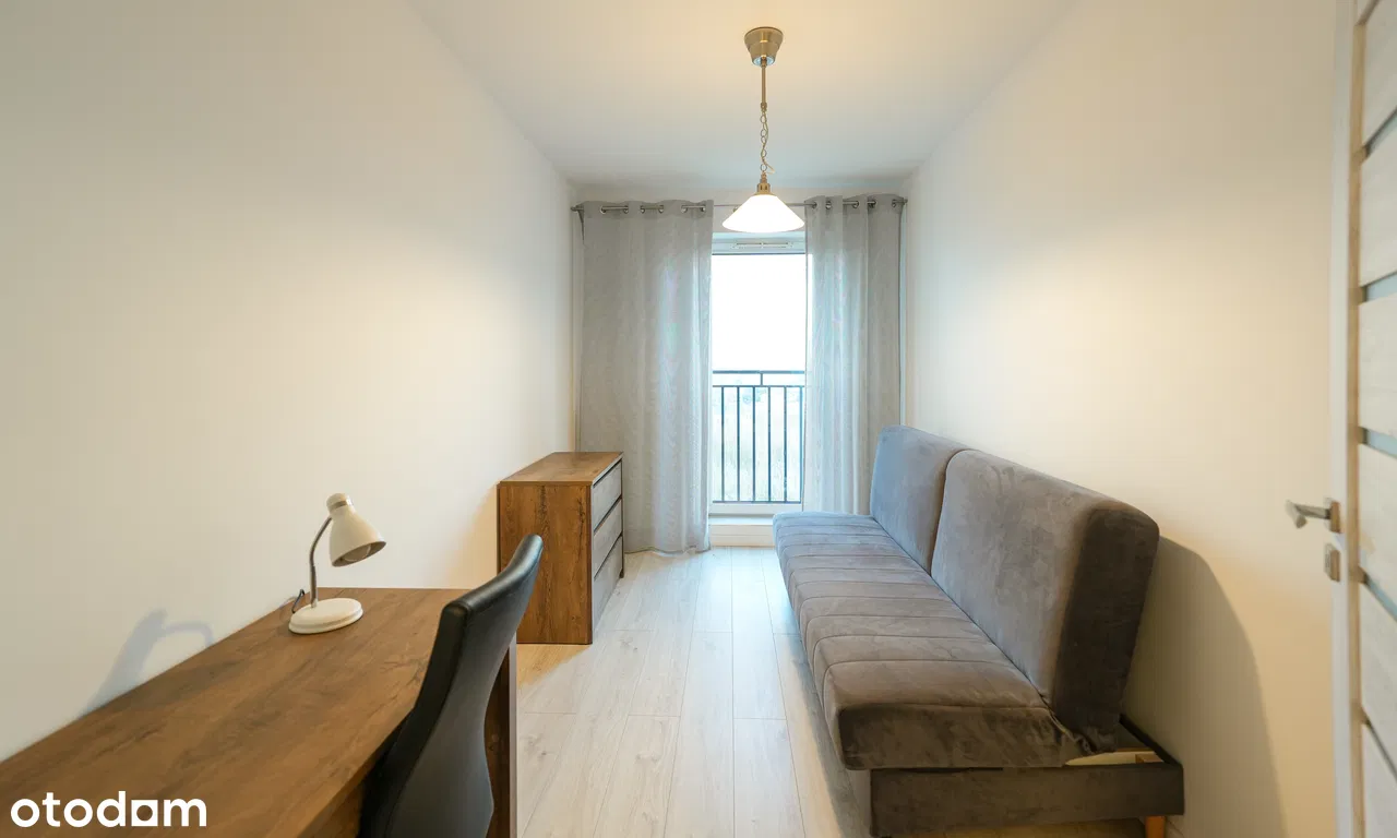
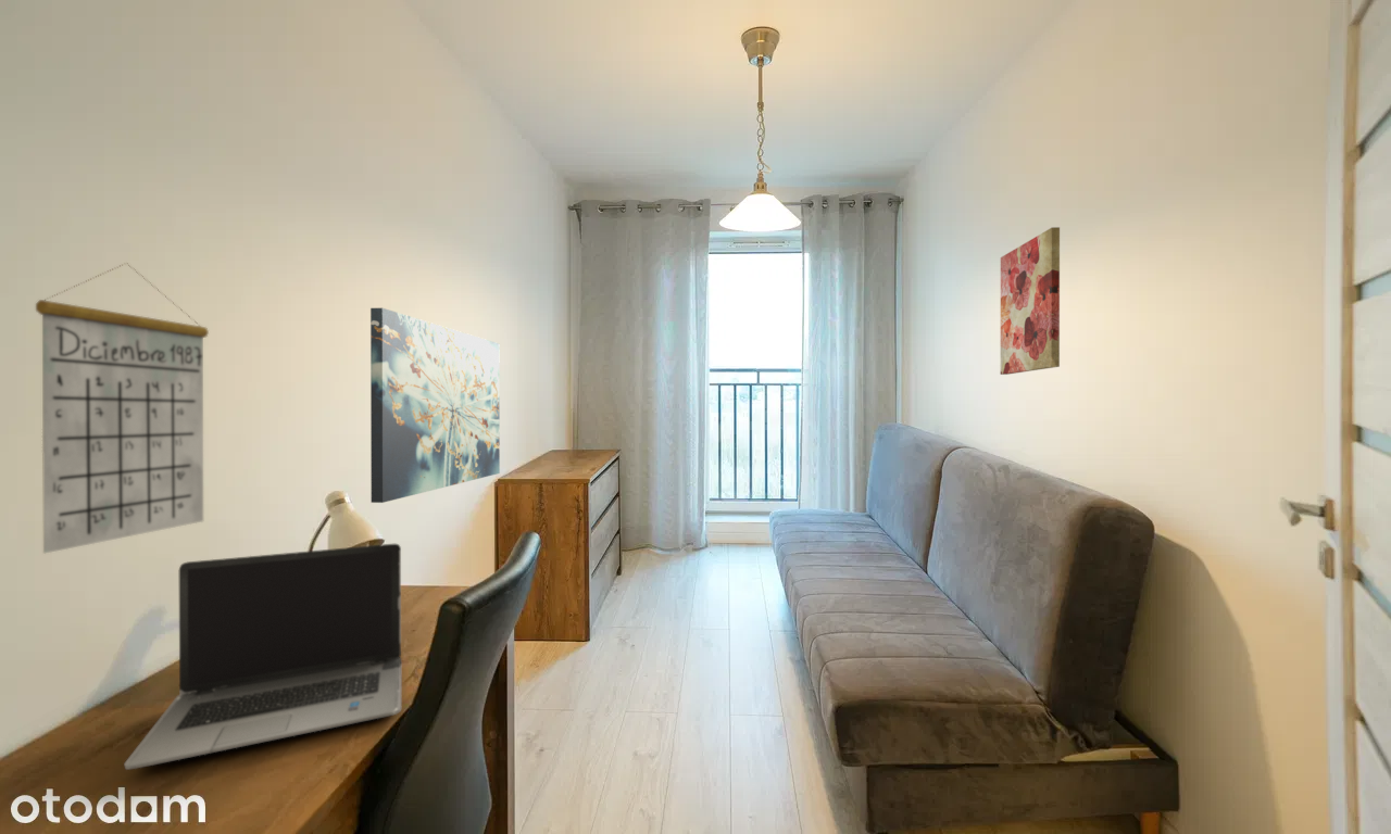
+ wall art (448, 407)
+ laptop computer (287, 639)
+ calendar (133, 399)
+ wall art (1027, 307)
